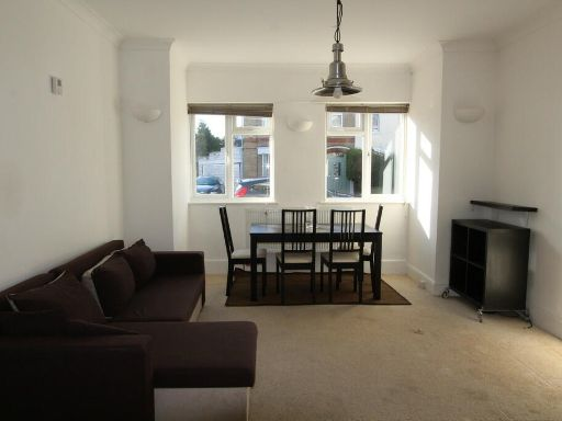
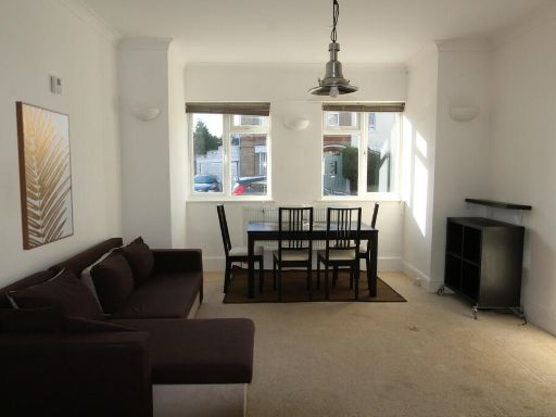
+ wall art (48, 176)
